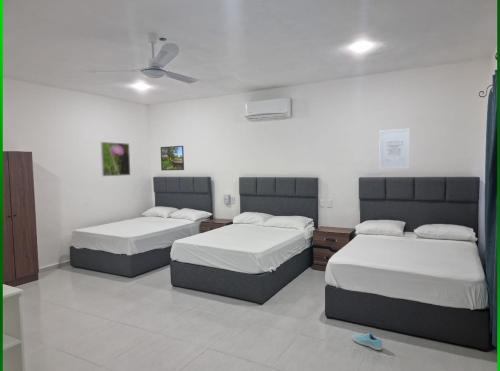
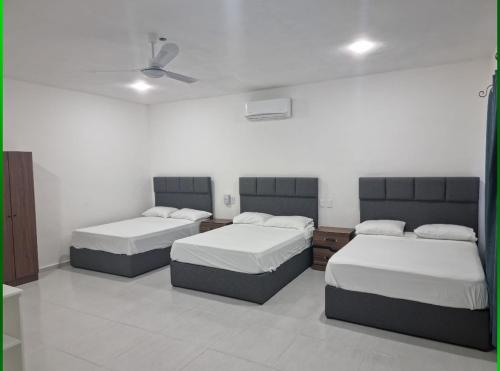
- wall art (394, 149)
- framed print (116, 159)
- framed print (172, 158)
- sneaker (367, 338)
